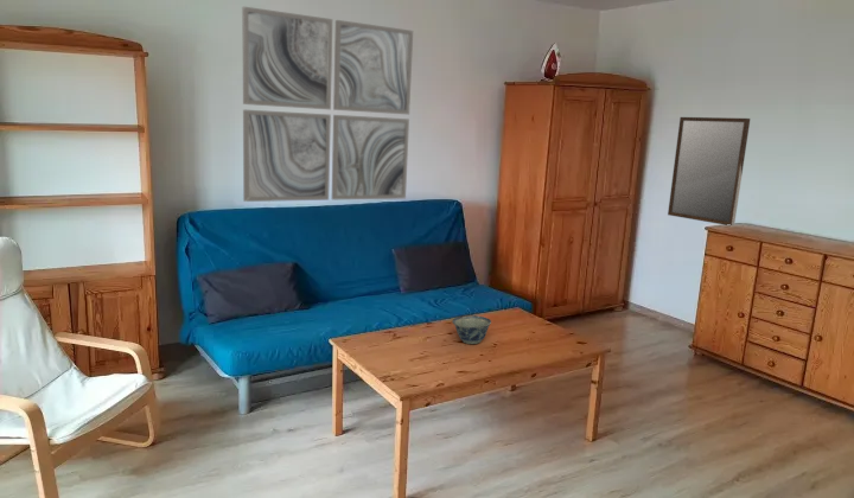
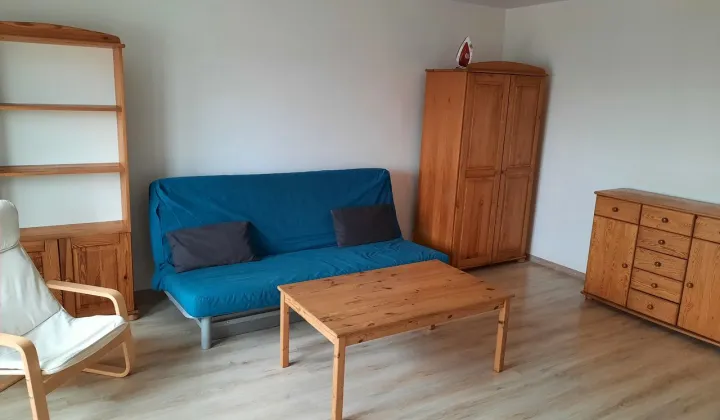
- wall art (333, 109)
- home mirror (706, 170)
- bowl (471, 330)
